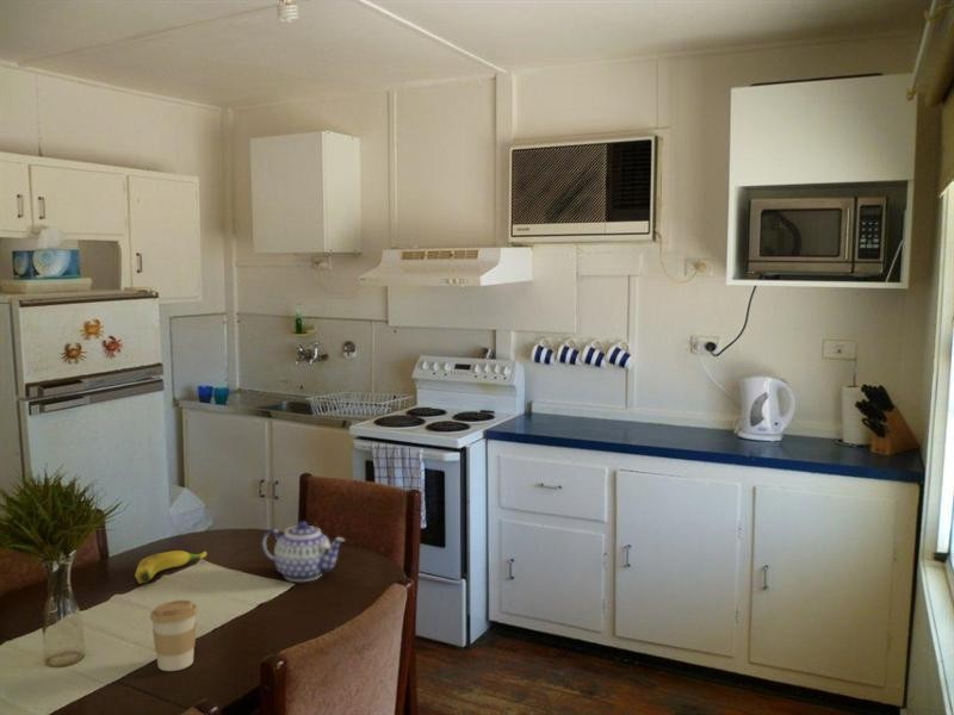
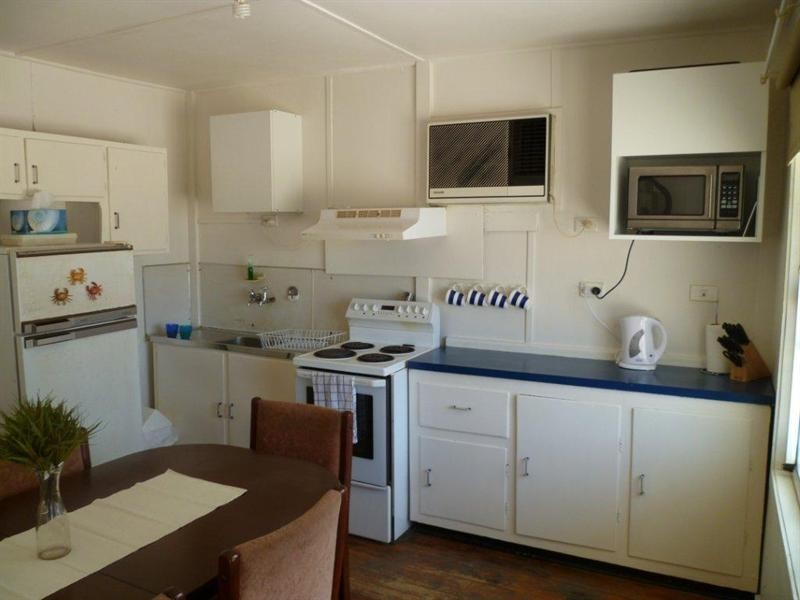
- coffee cup (174, 633)
- banana (169, 565)
- teapot (303, 548)
